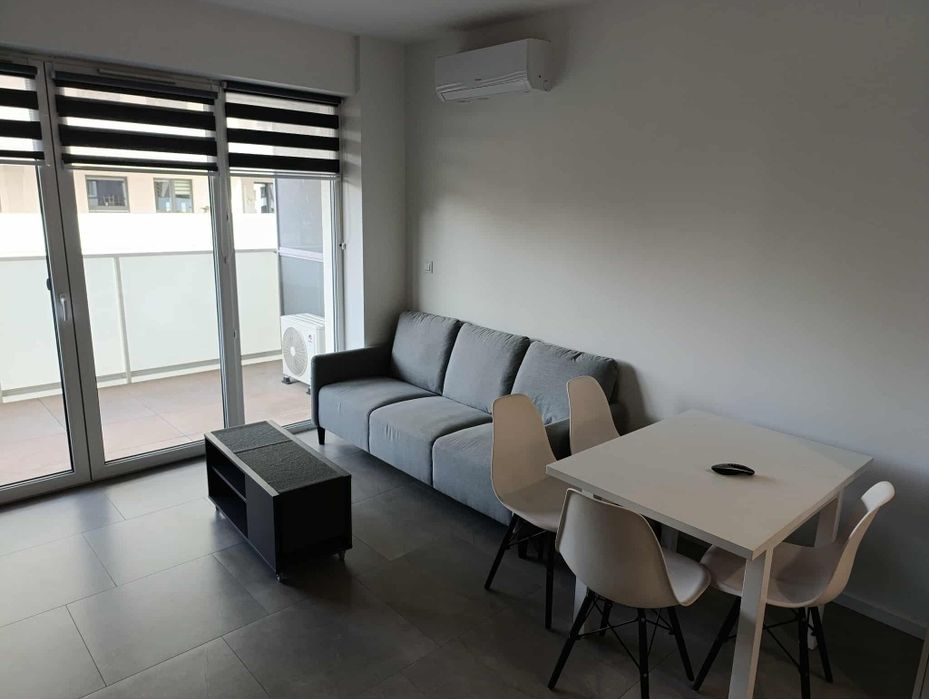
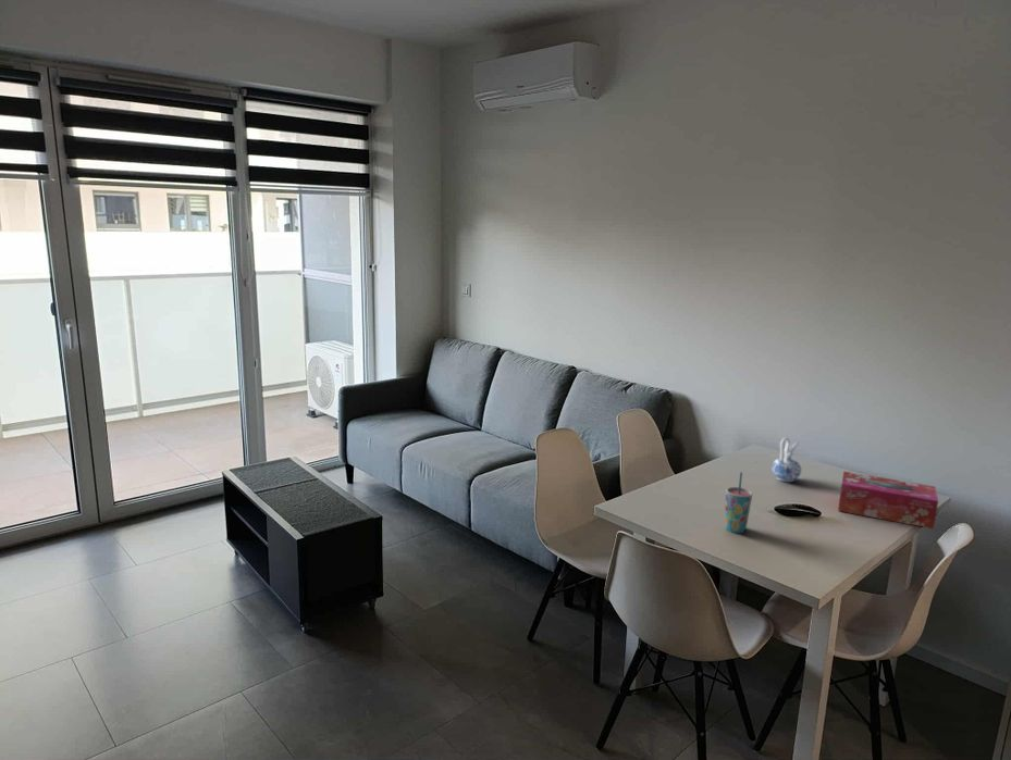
+ ceramic pitcher (787, 458)
+ tissue box (886, 498)
+ cup (738, 501)
